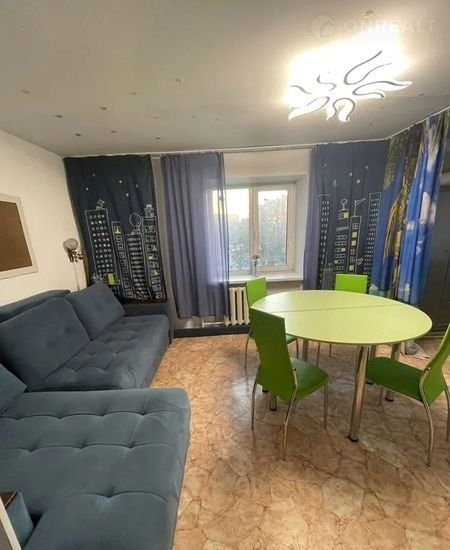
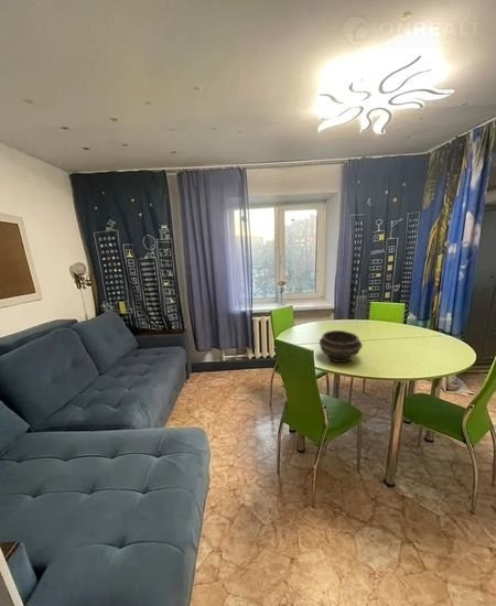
+ bowl (338, 346)
